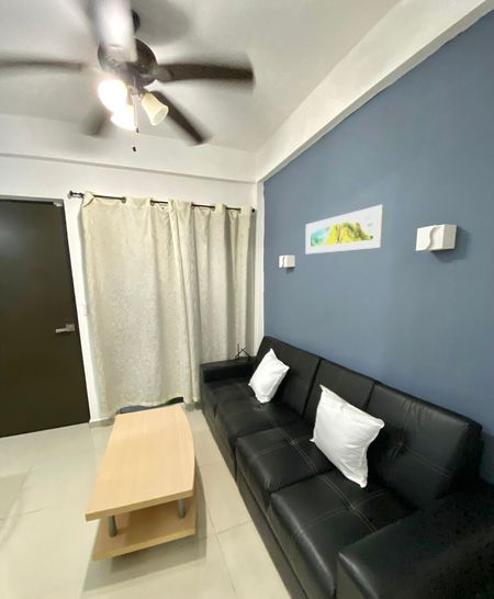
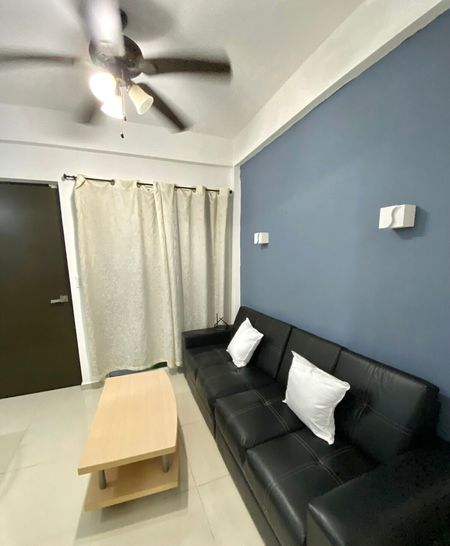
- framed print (337, 234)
